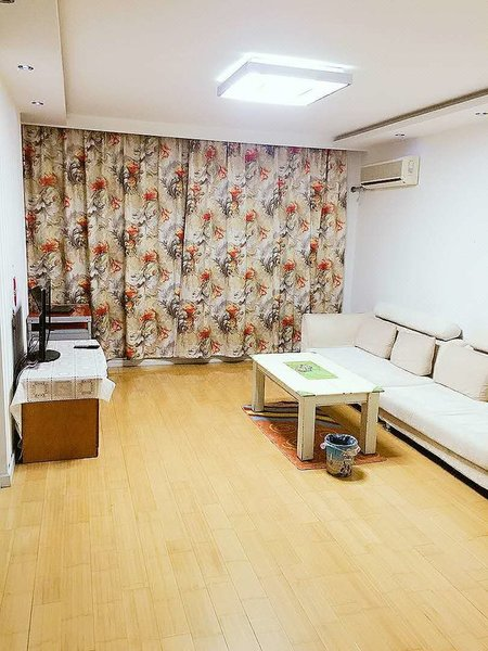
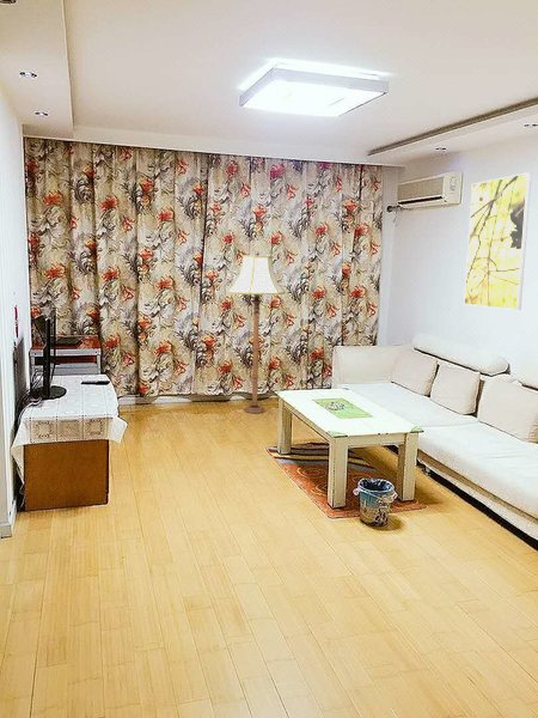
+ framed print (495, 243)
+ floor lamp (256, 331)
